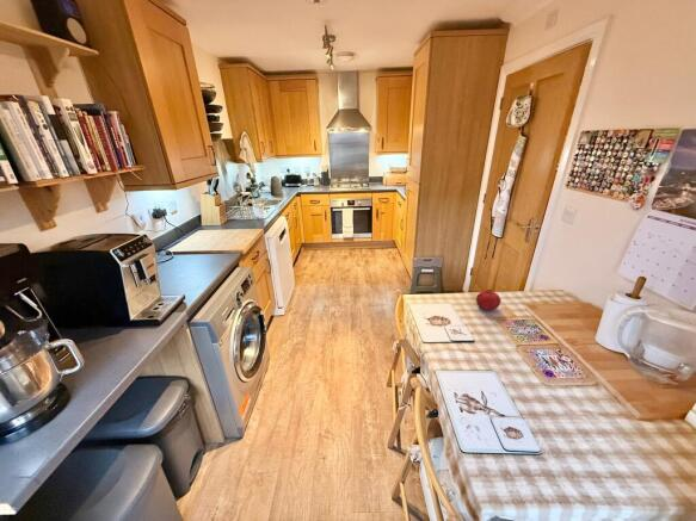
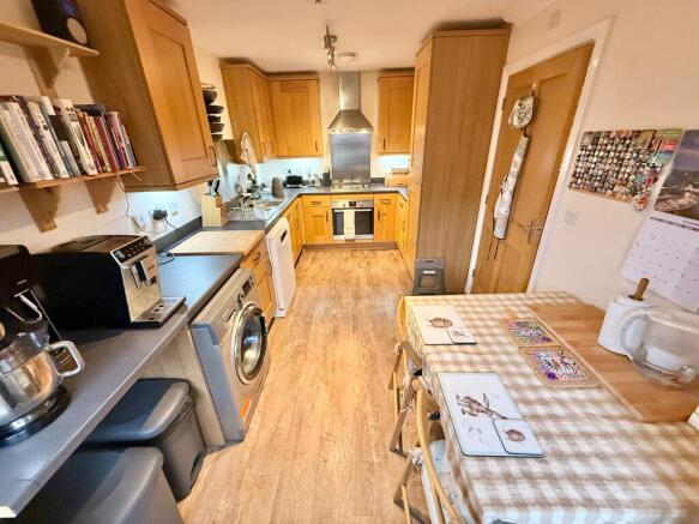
- fruit (488, 298)
